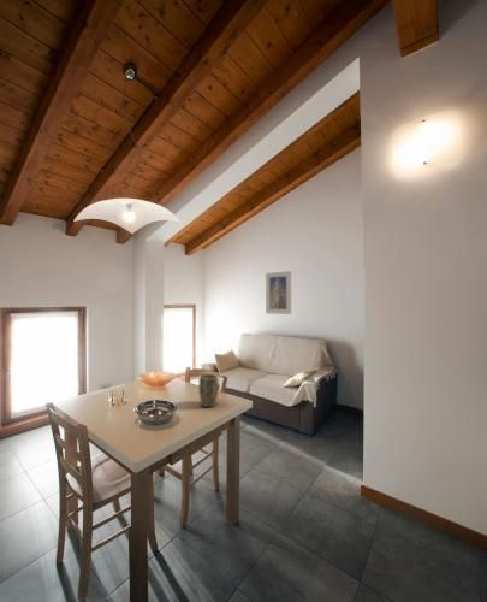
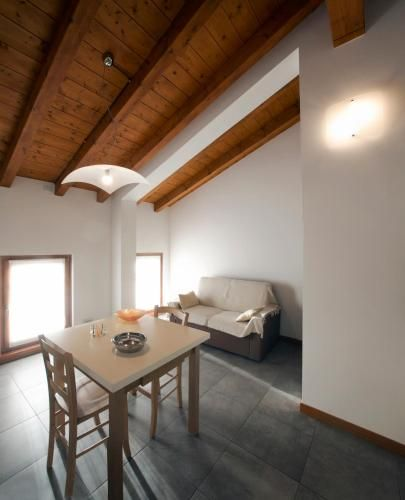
- plant pot (208, 390)
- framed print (278, 293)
